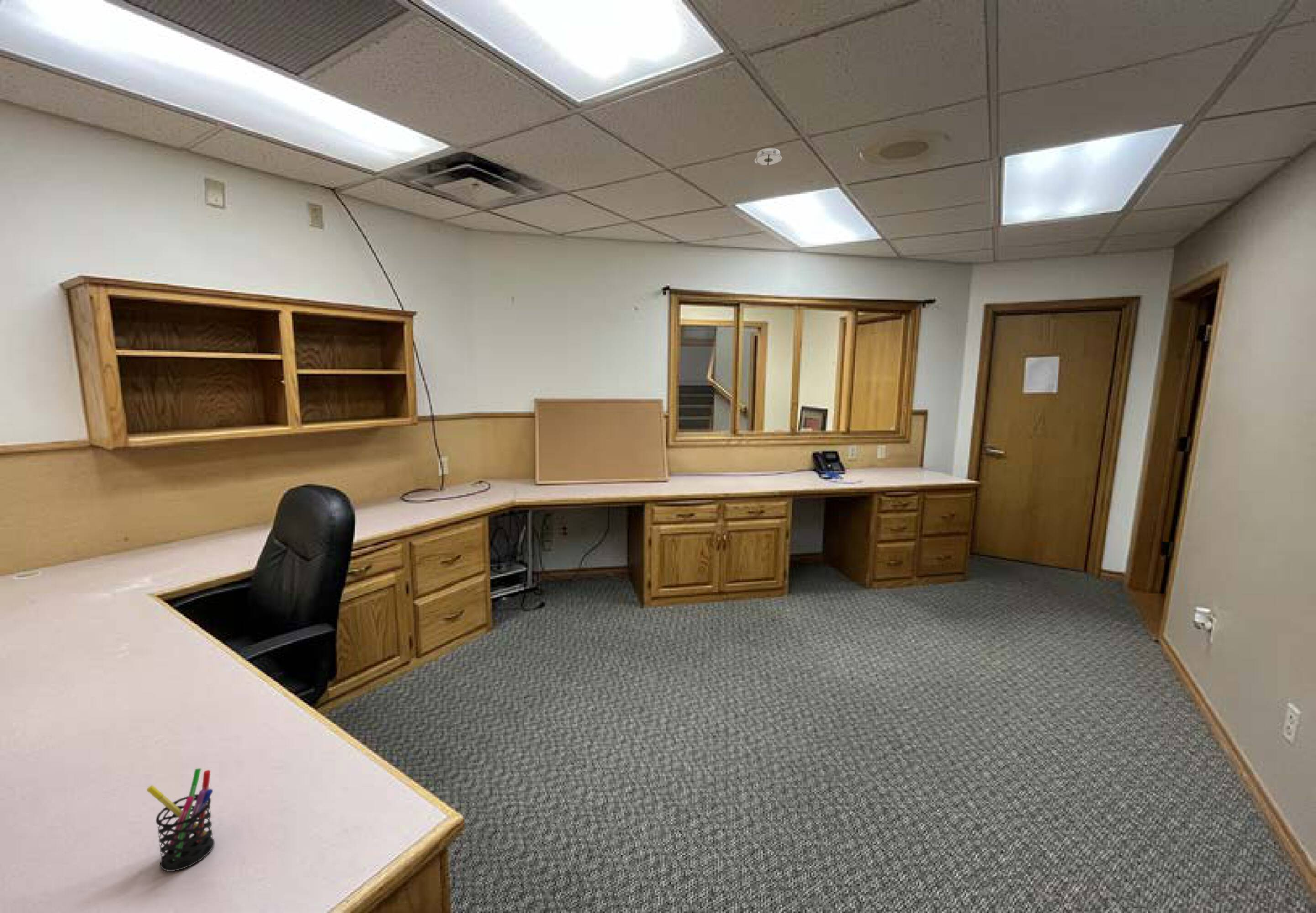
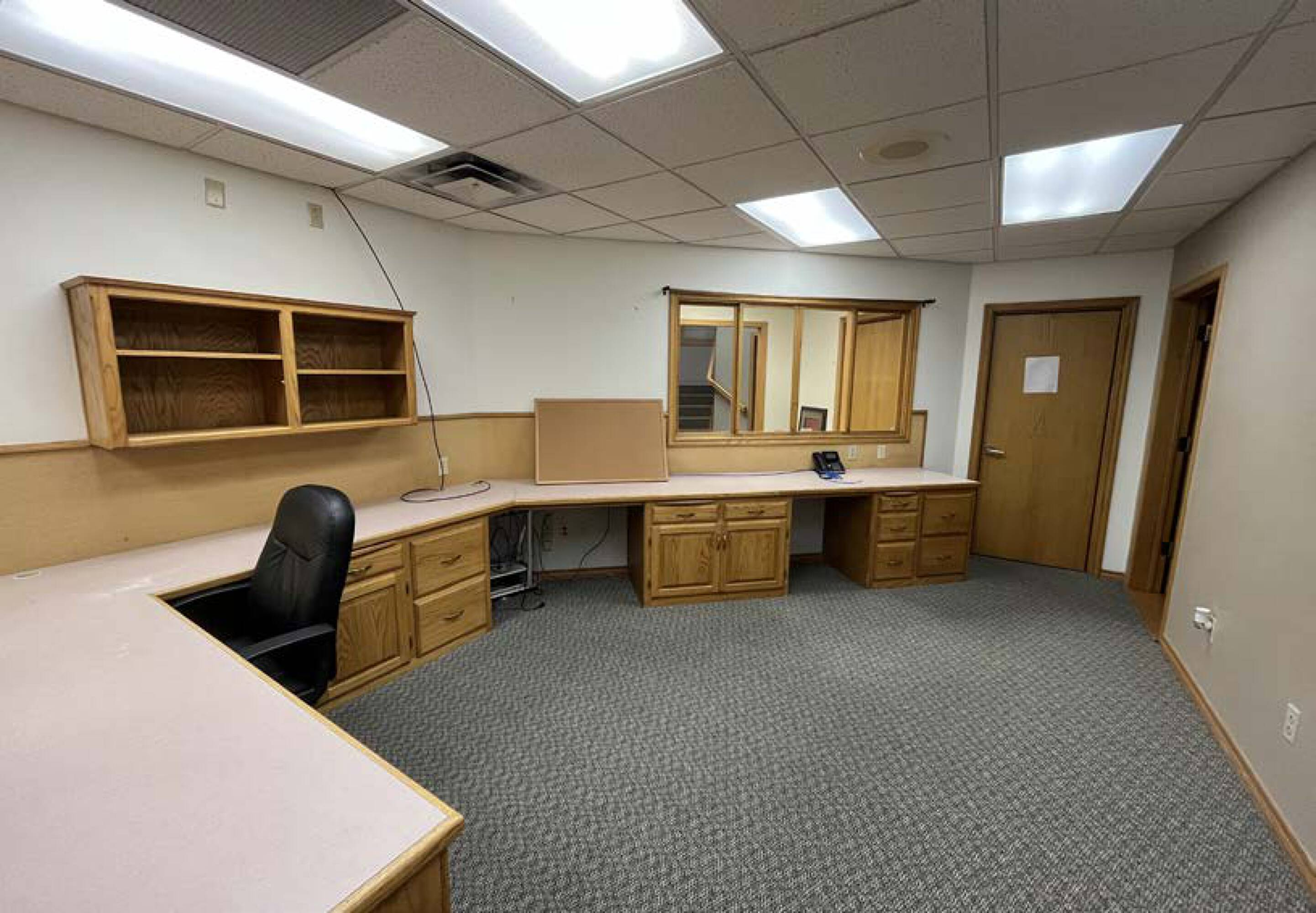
- pen holder (190, 811)
- smoke detector (767, 157)
